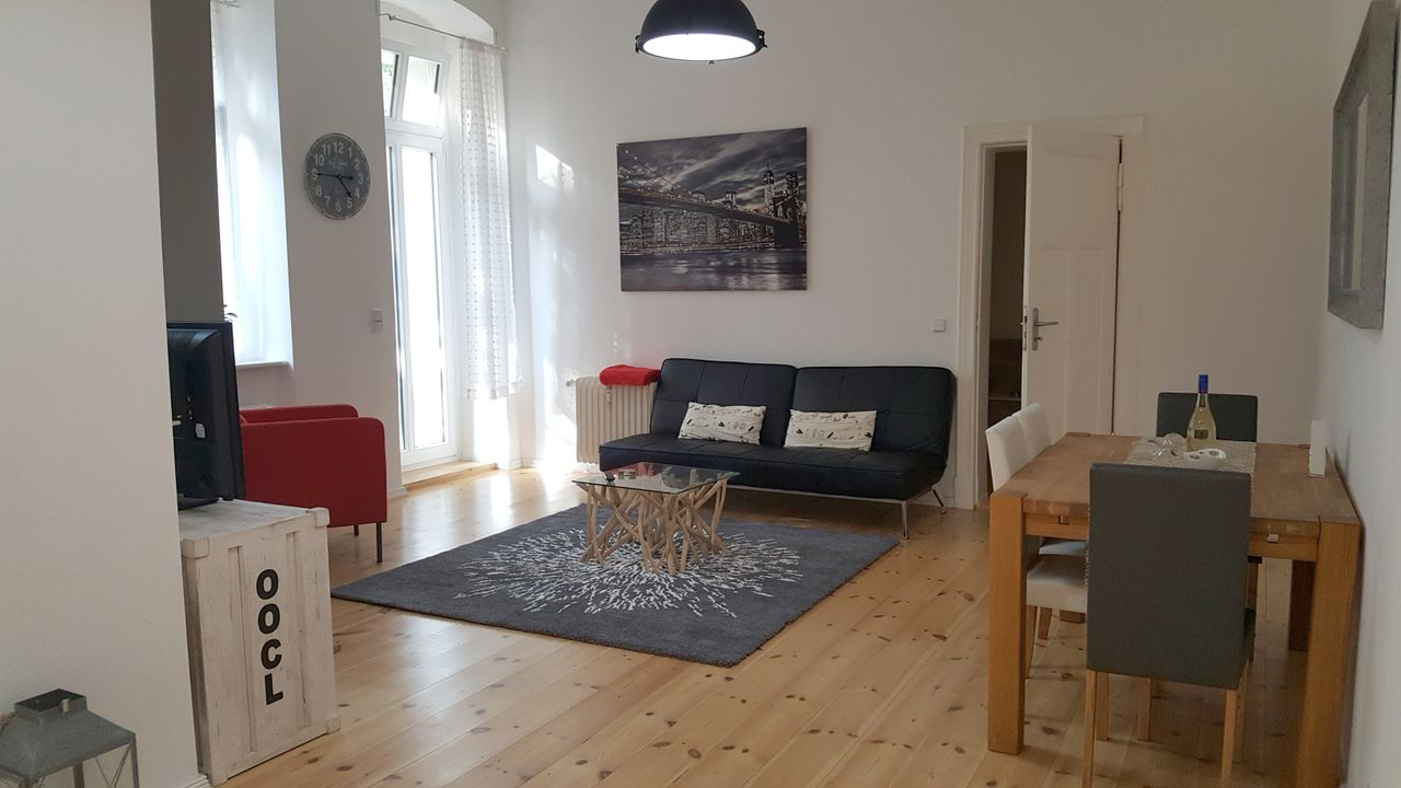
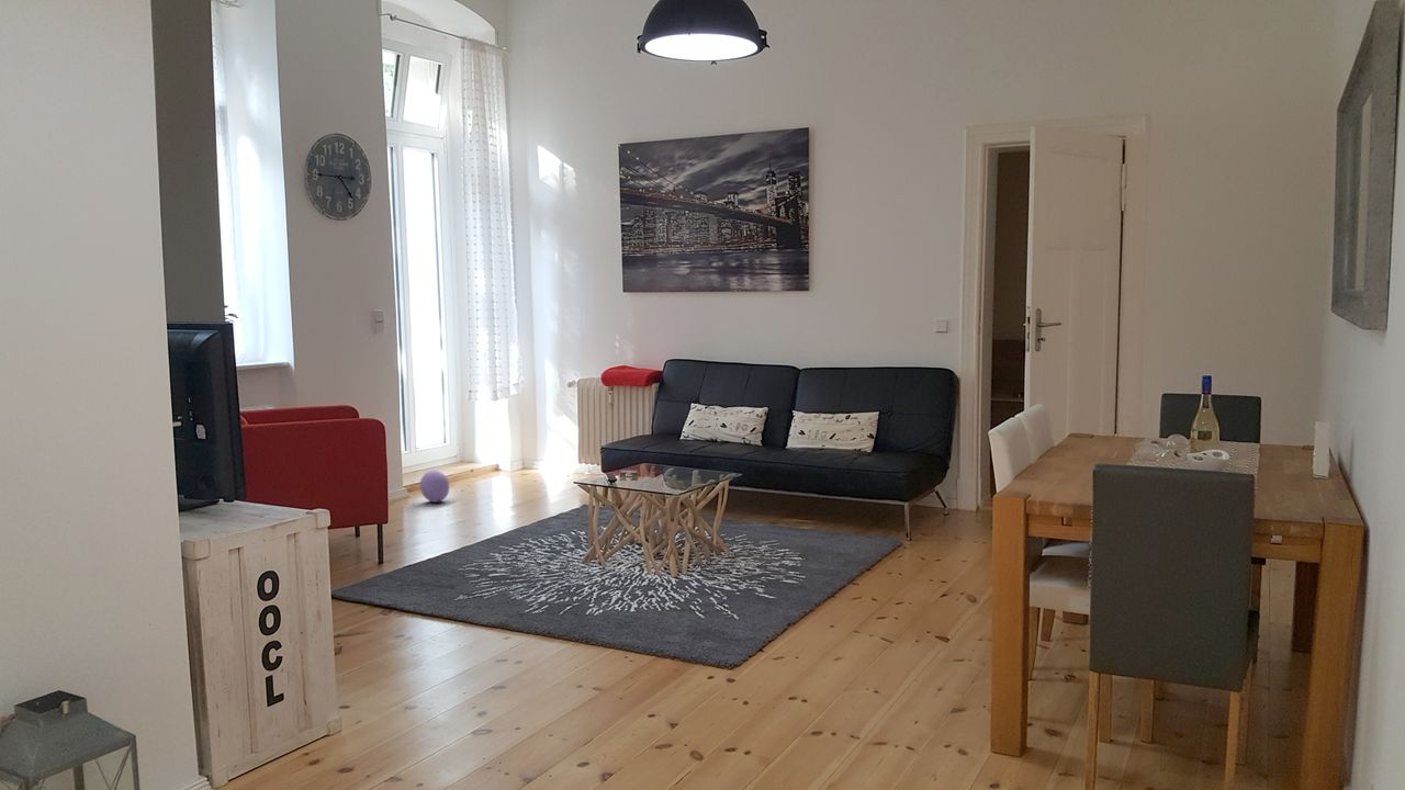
+ ball (435, 486)
